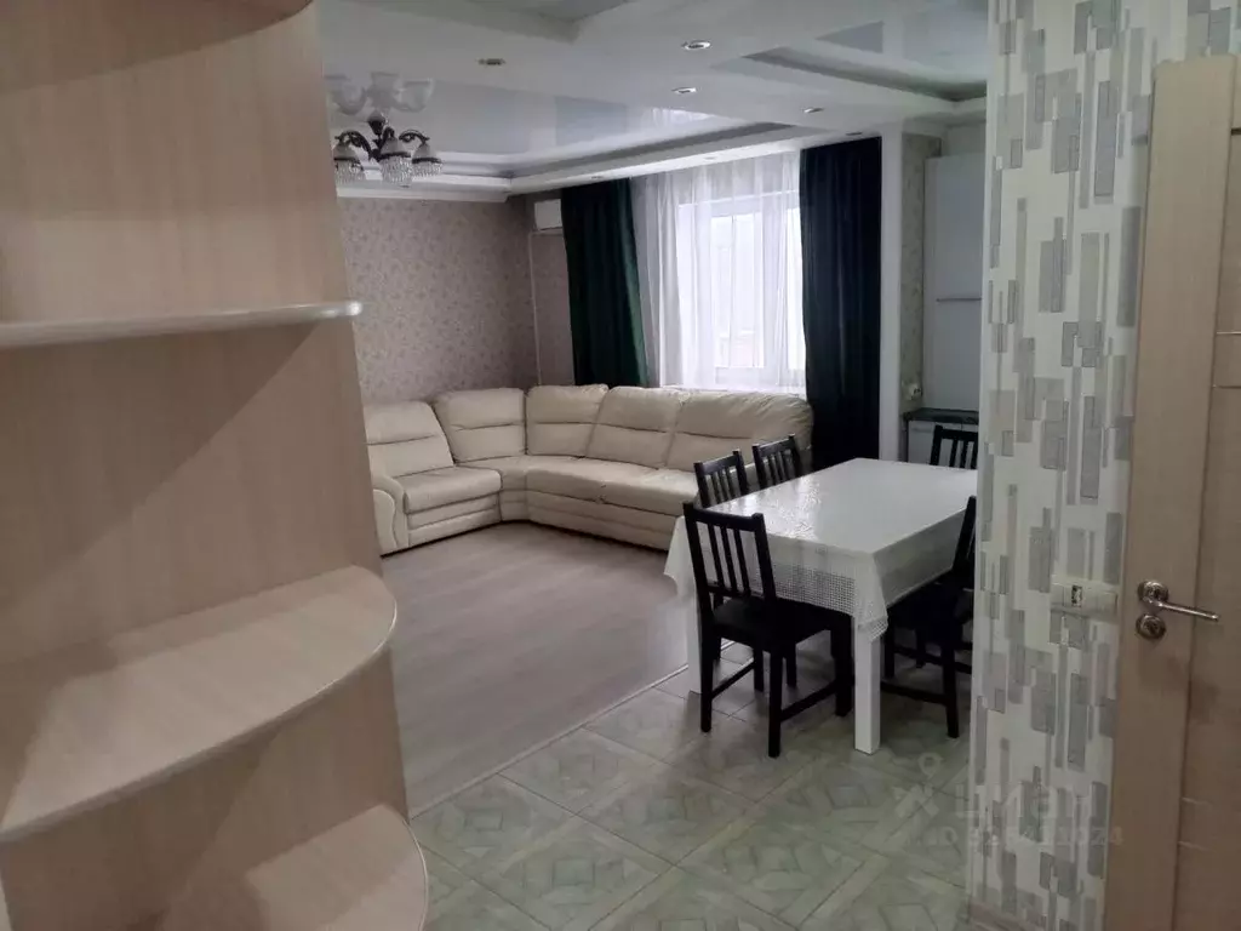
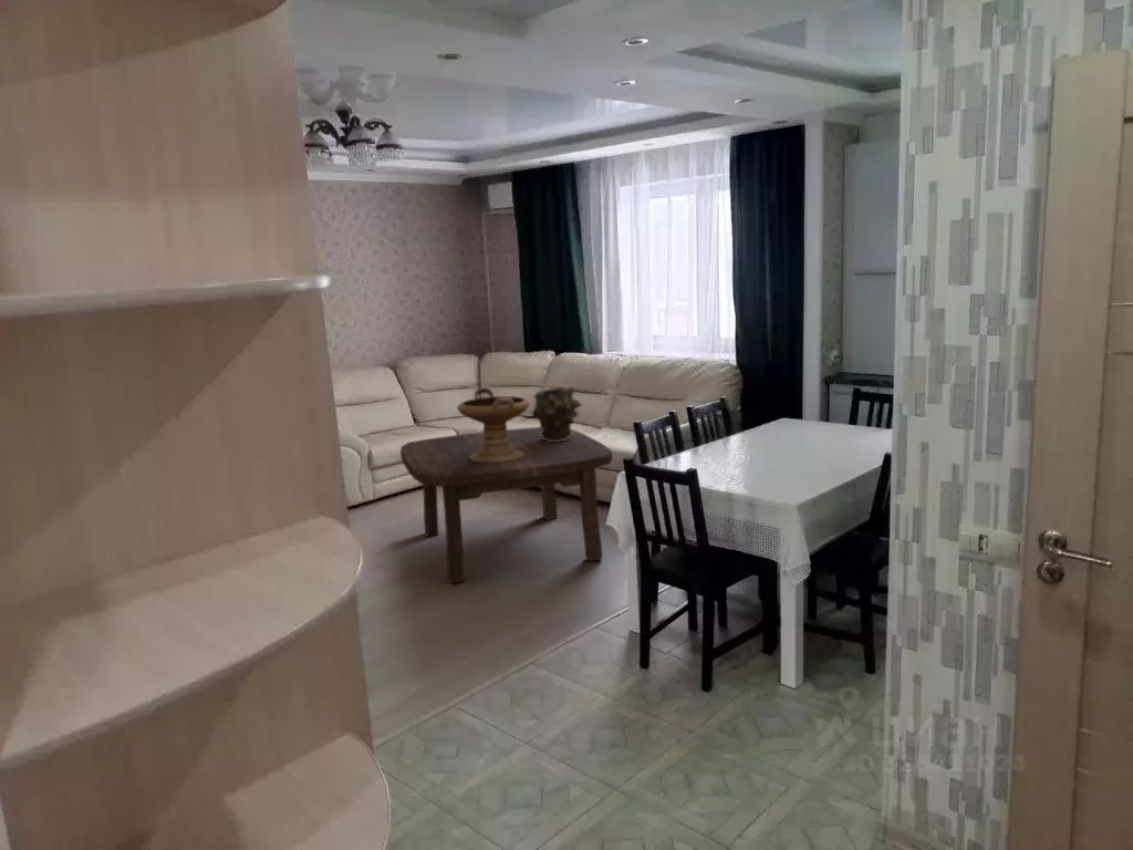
+ decorative bowl (495, 424)
+ coffee table (501, 490)
+ vase (557, 414)
